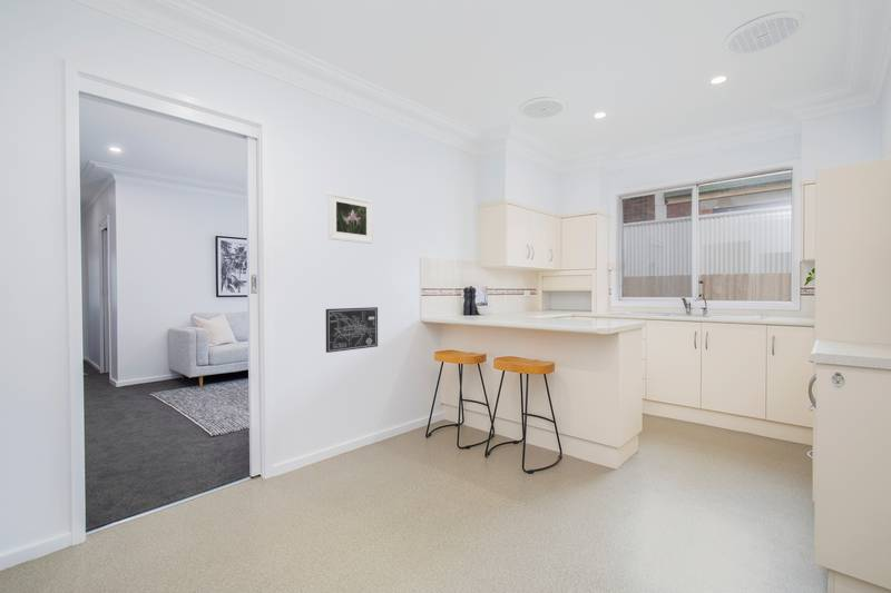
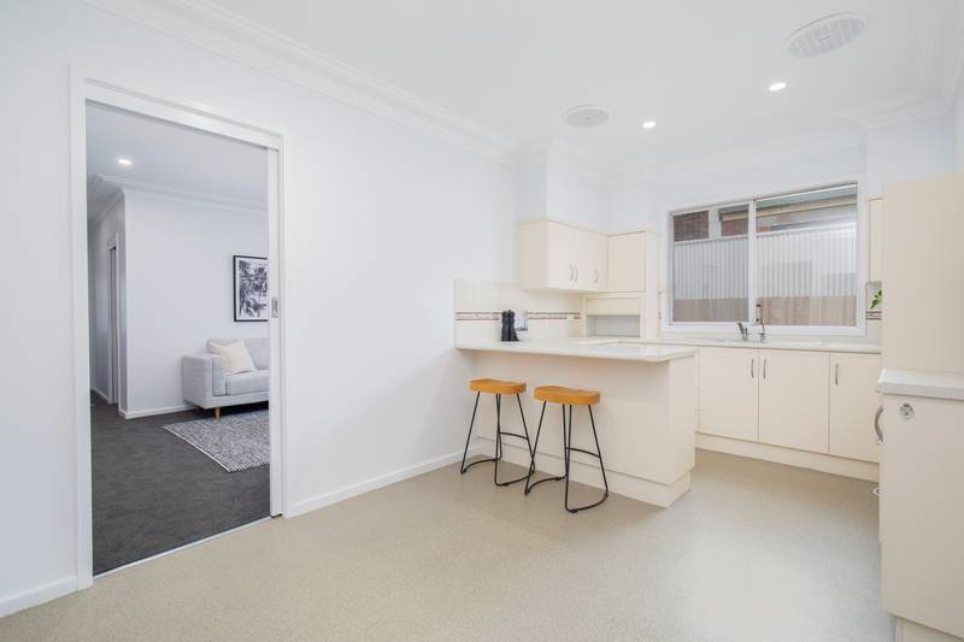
- wall art (353, 328)
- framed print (351, 218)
